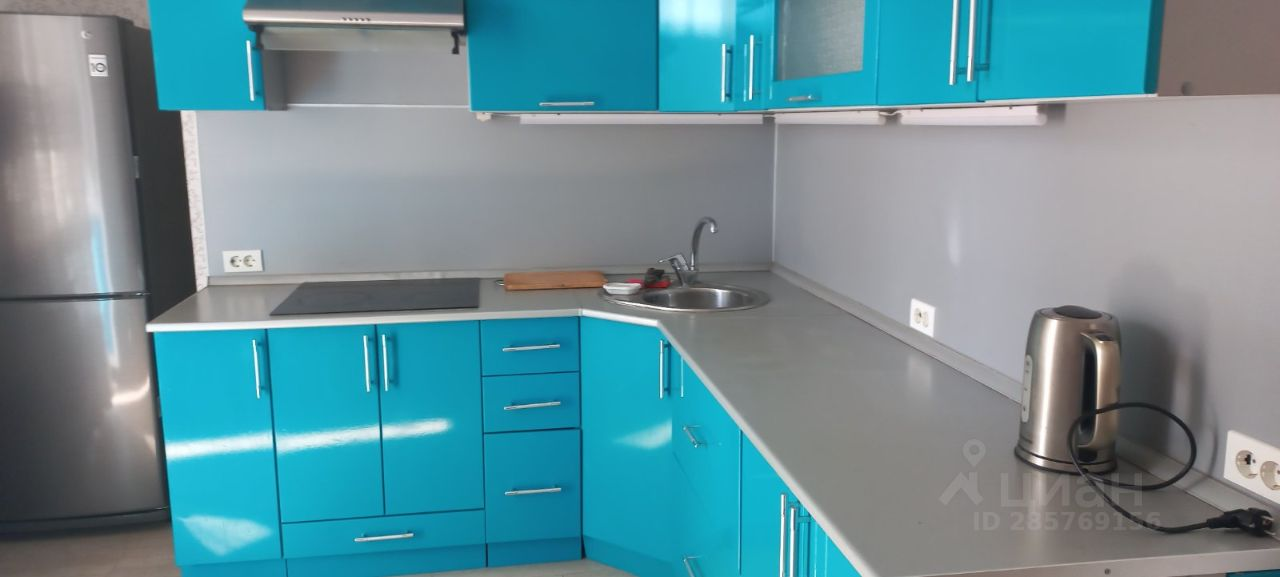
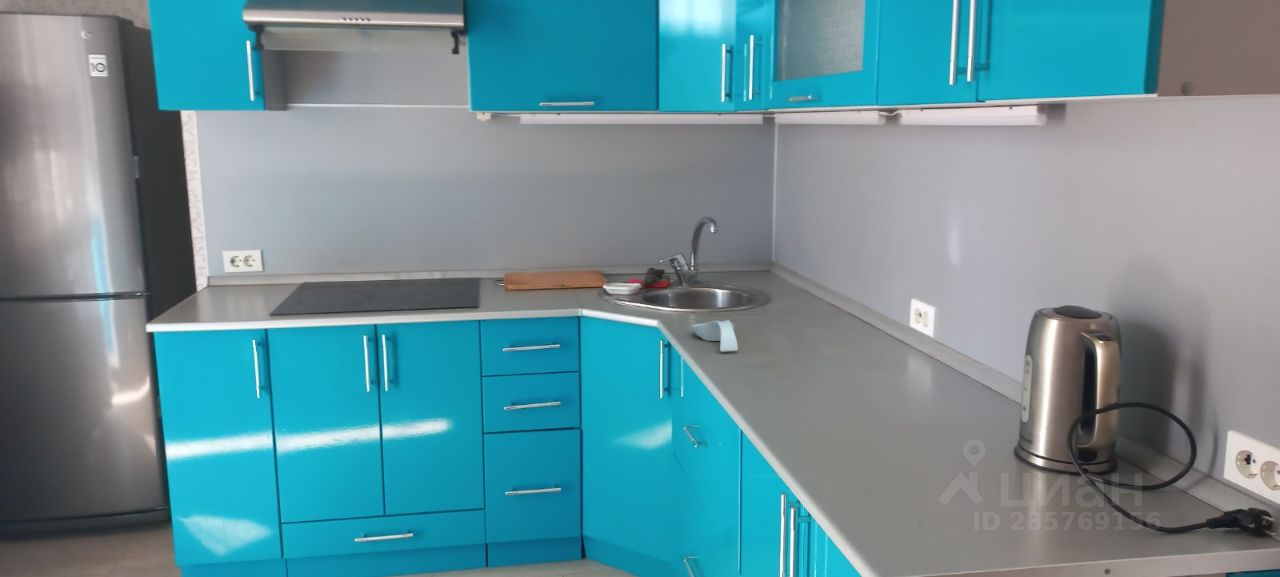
+ spoon rest (718, 330)
